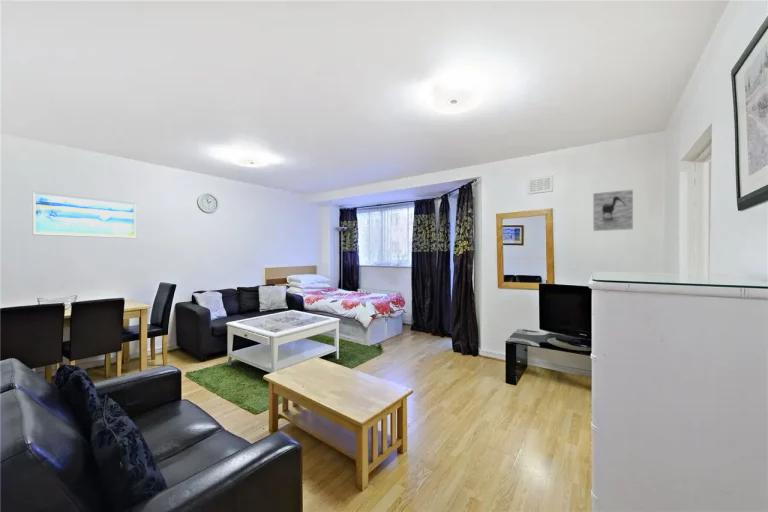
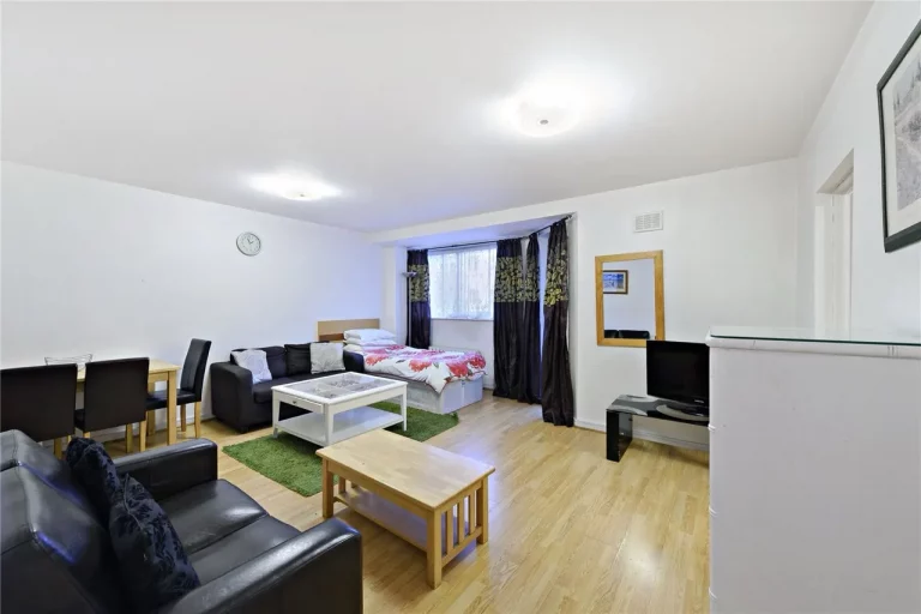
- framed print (612, 211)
- wall art (89, 217)
